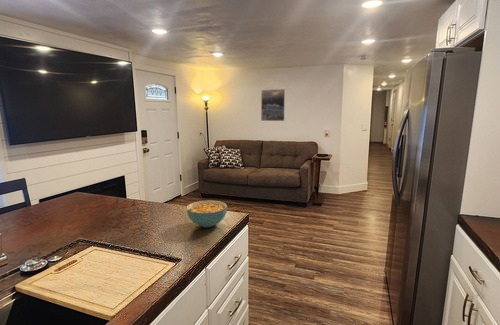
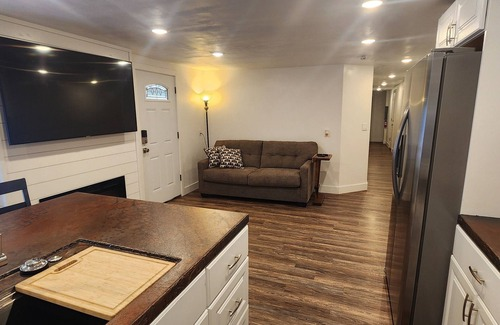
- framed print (272, 105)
- cereal bowl (207, 215)
